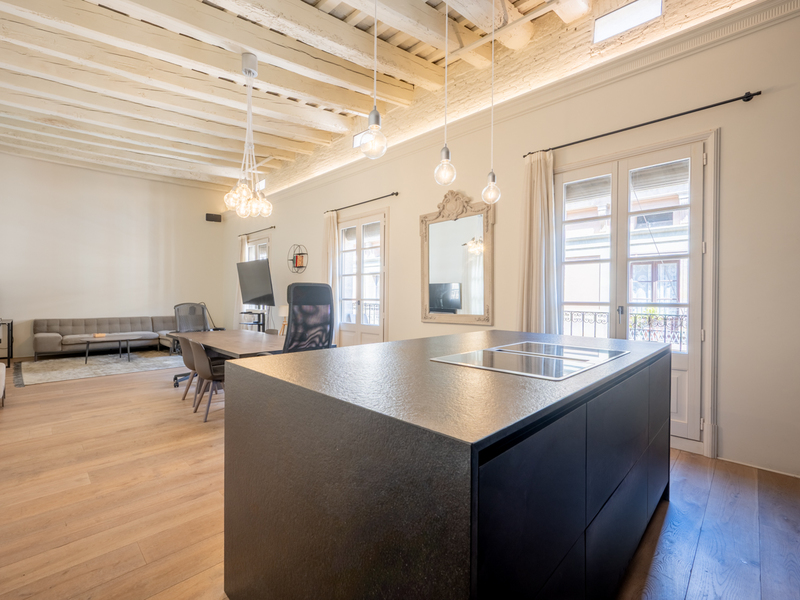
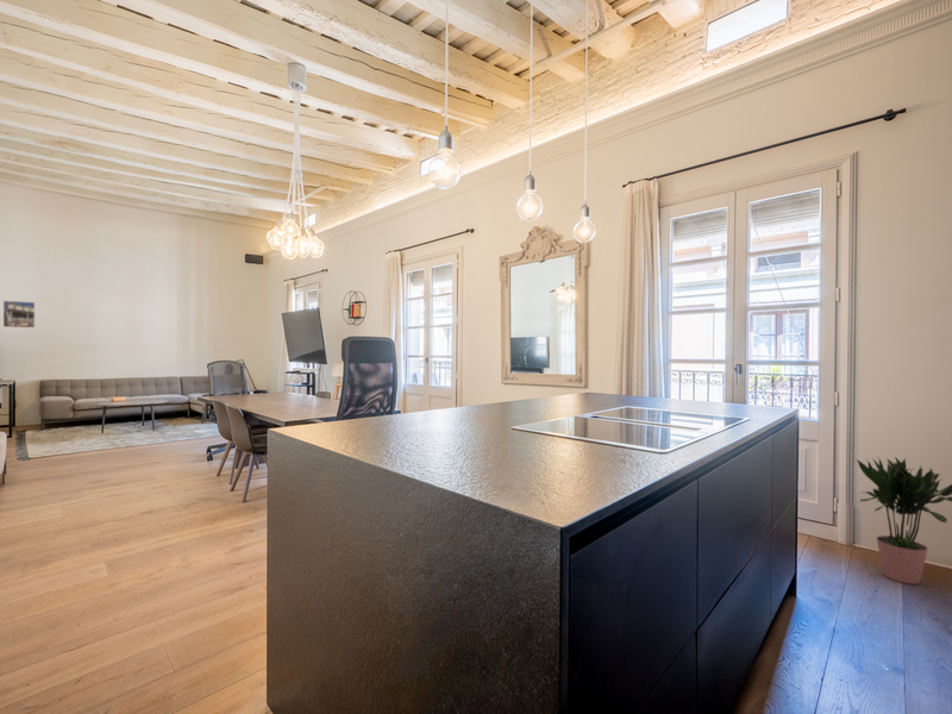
+ potted plant (912, 516)
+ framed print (19, 314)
